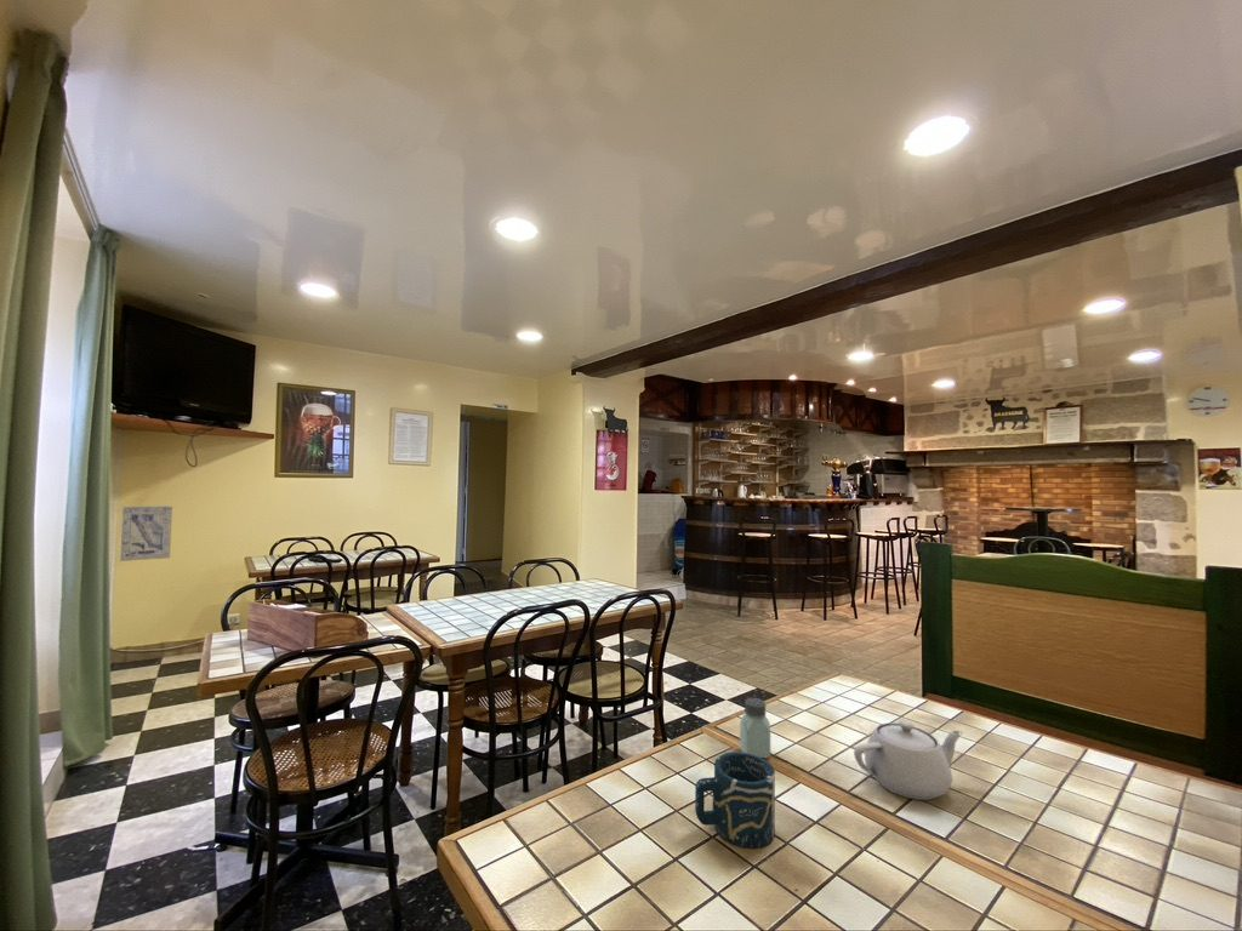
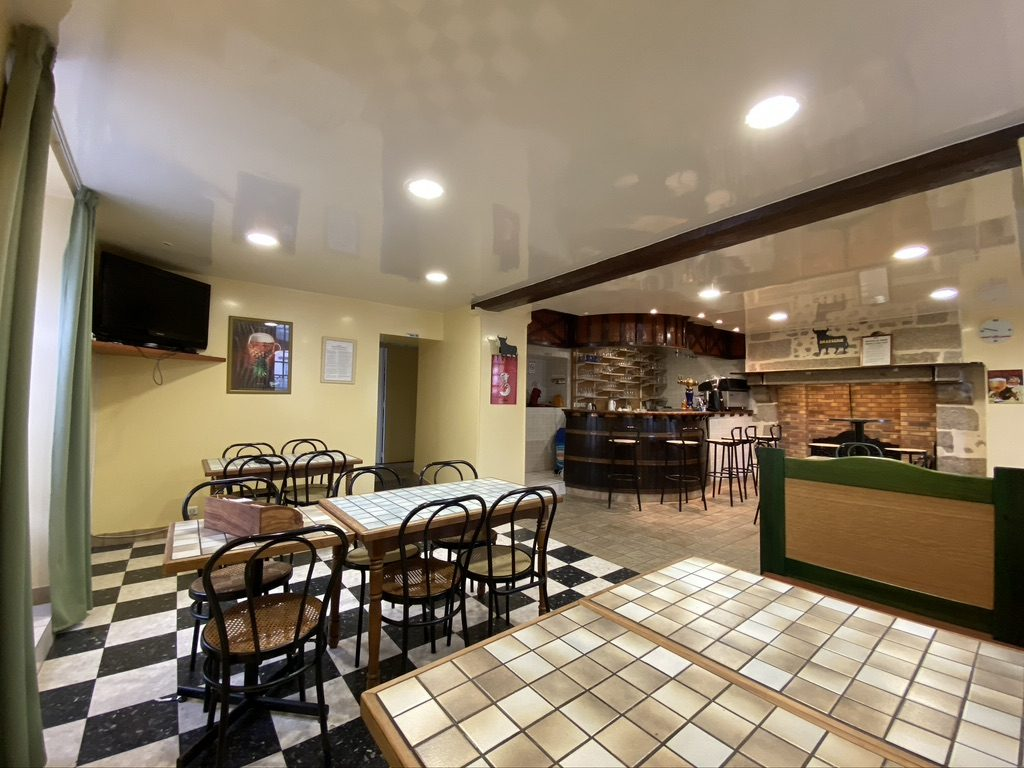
- teapot (910, 753)
- saltshaker (754, 726)
- cup (734, 798)
- wall art (147, 532)
